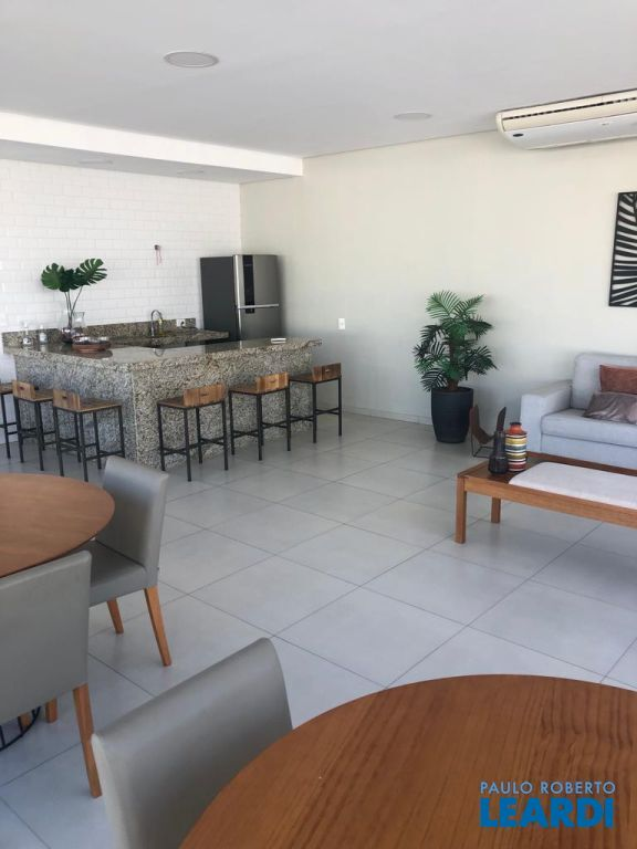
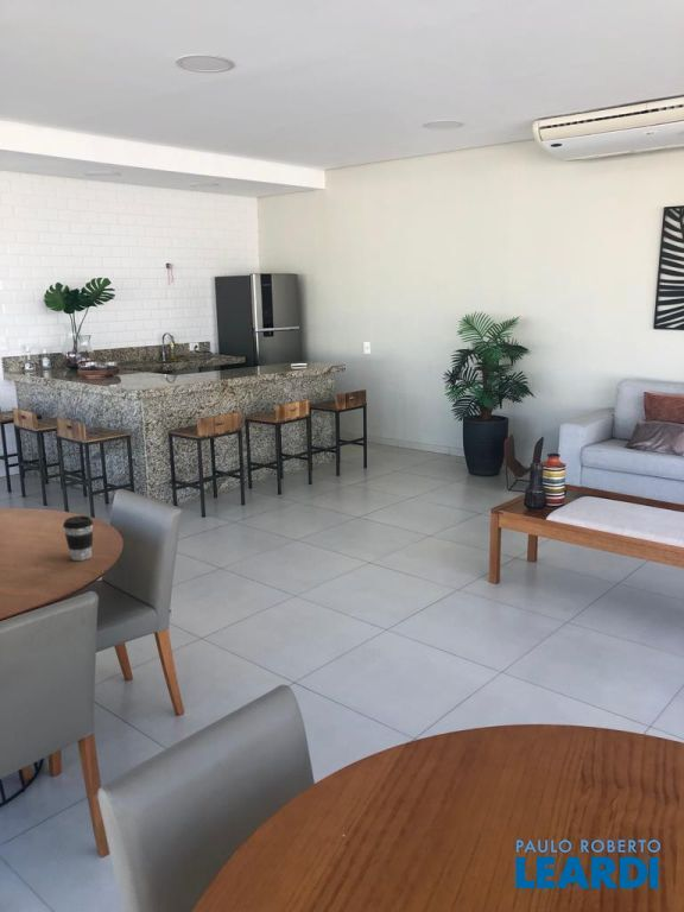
+ coffee cup (78, 538)
